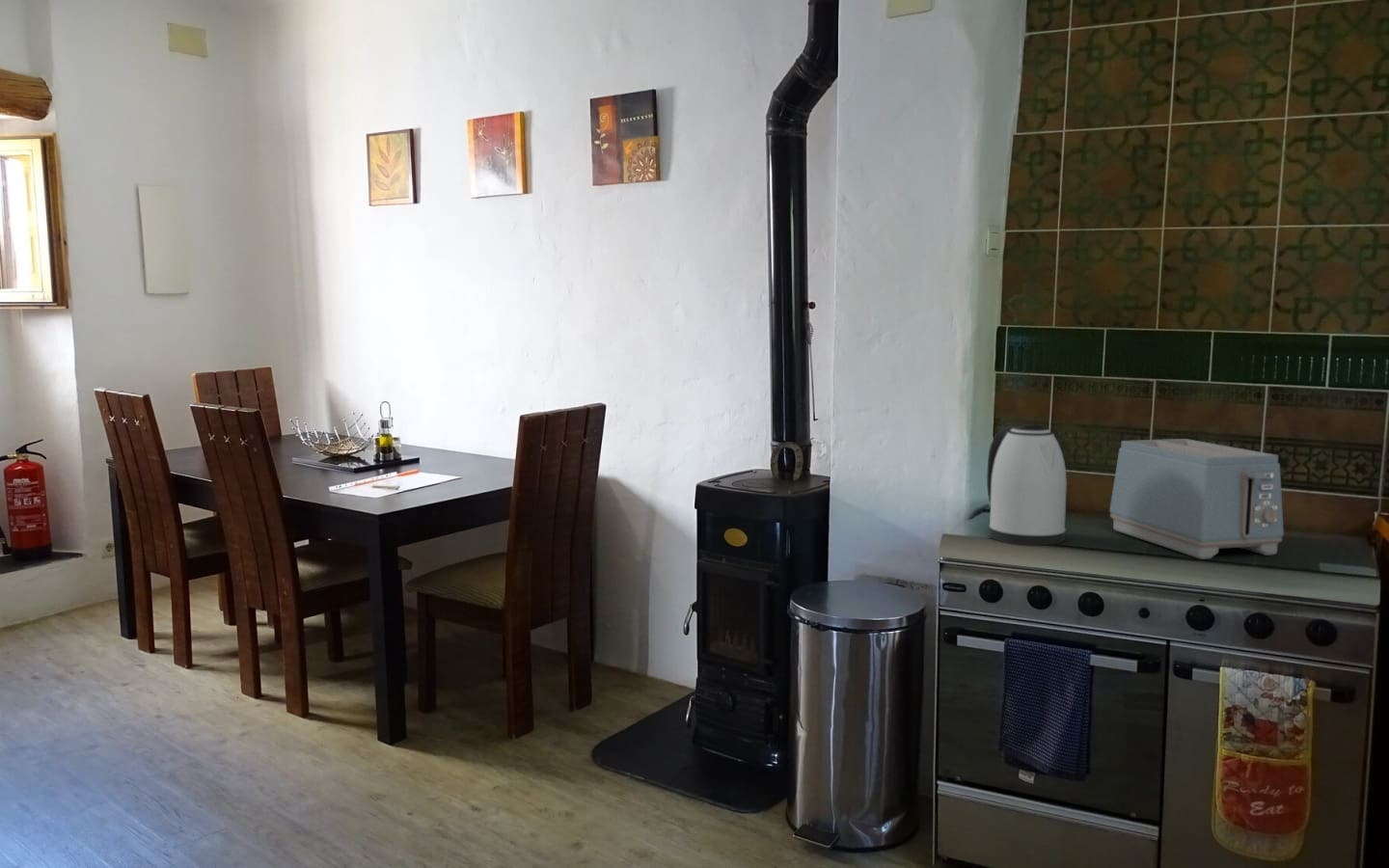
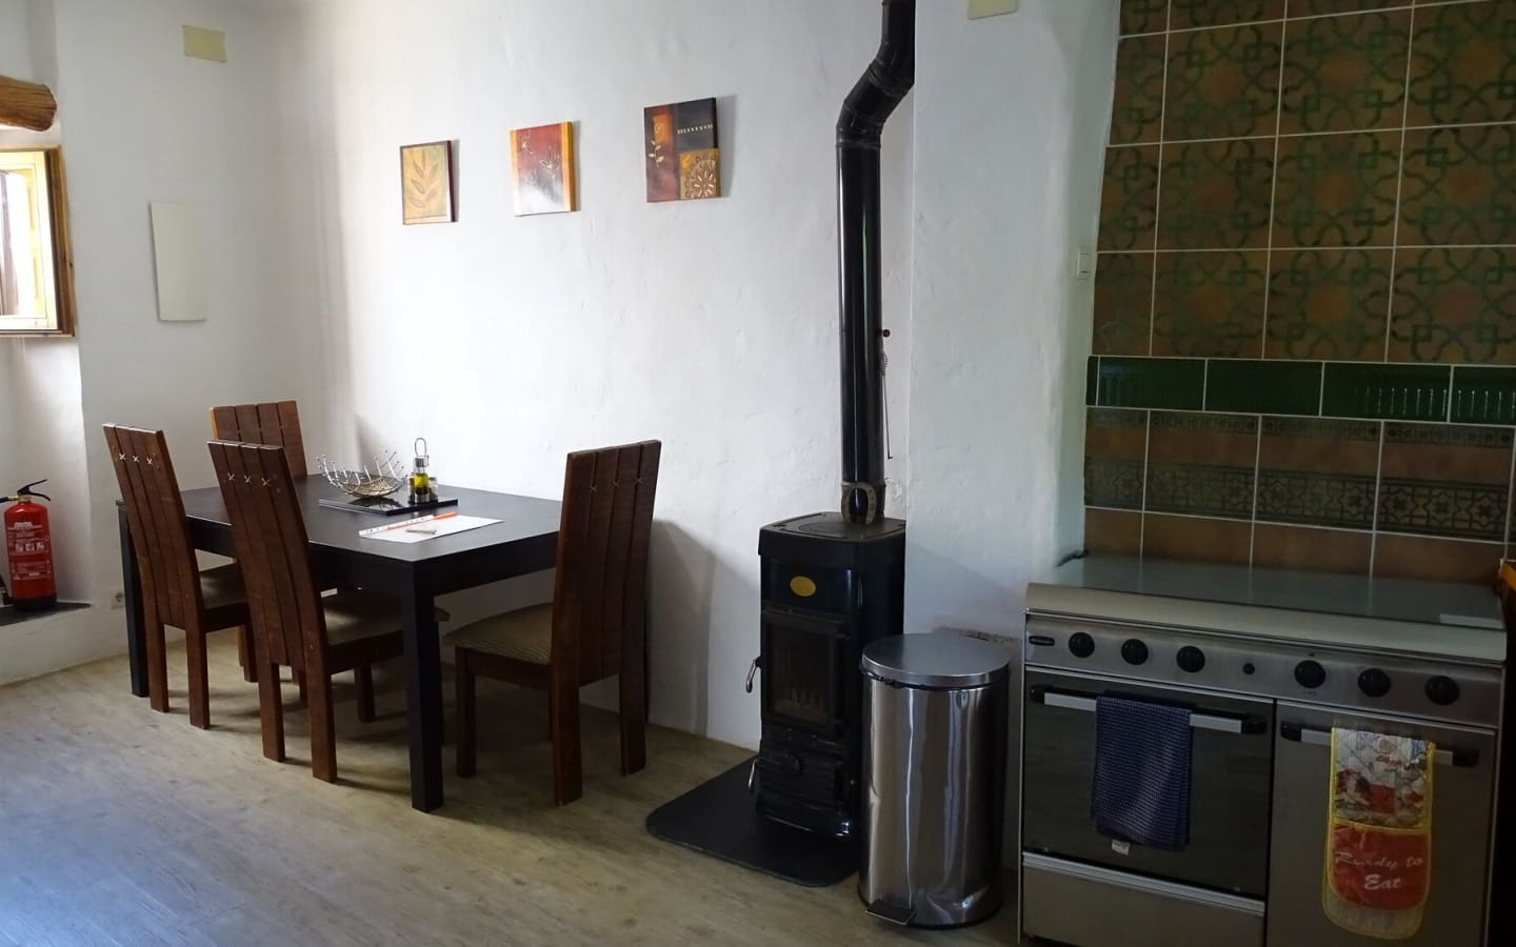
- toaster (1199, 497)
- kettle (1020, 479)
